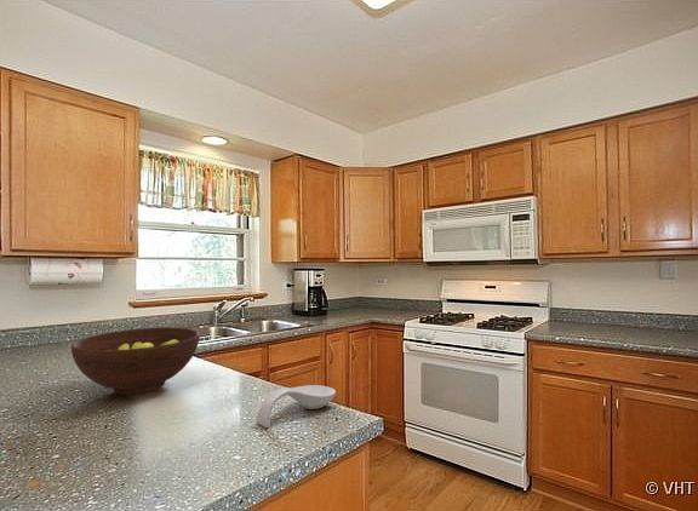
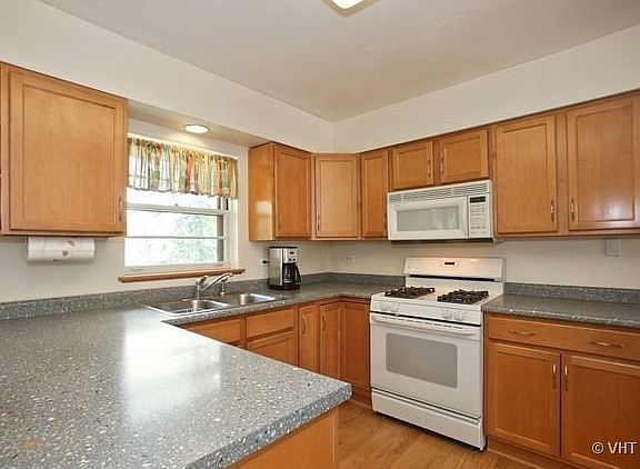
- spoon rest (298, 397)
- fruit bowl (139, 362)
